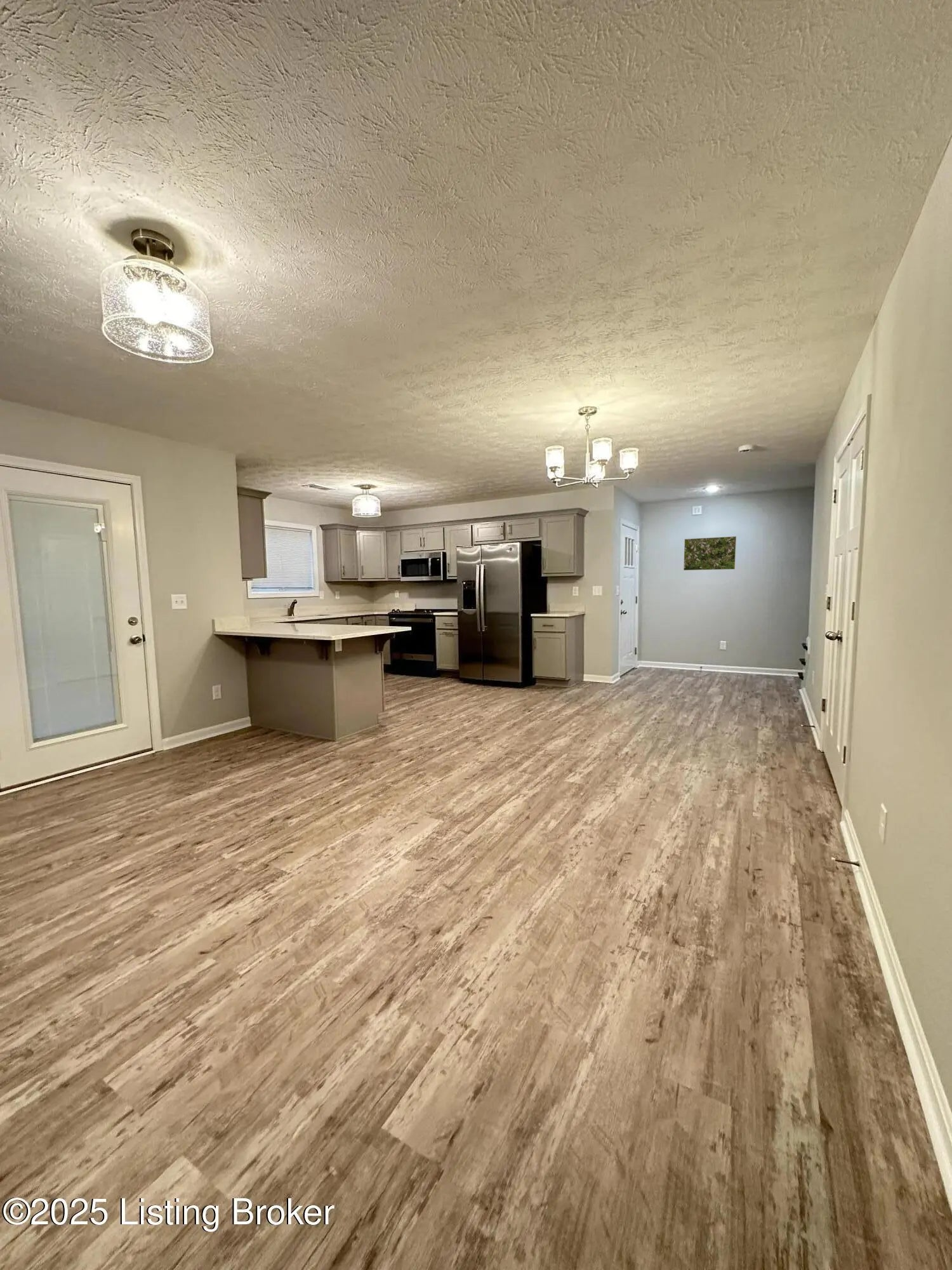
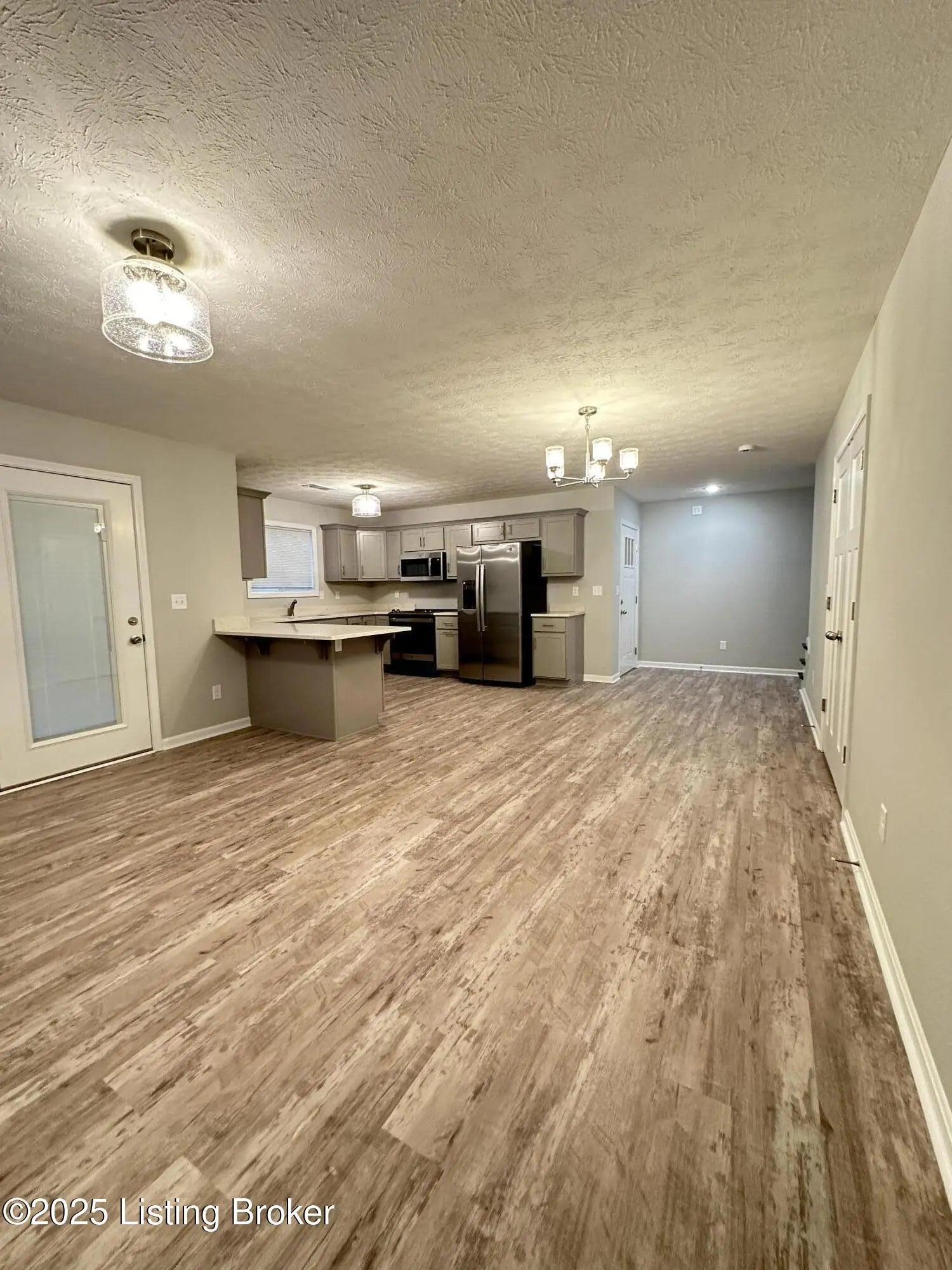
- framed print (709, 554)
